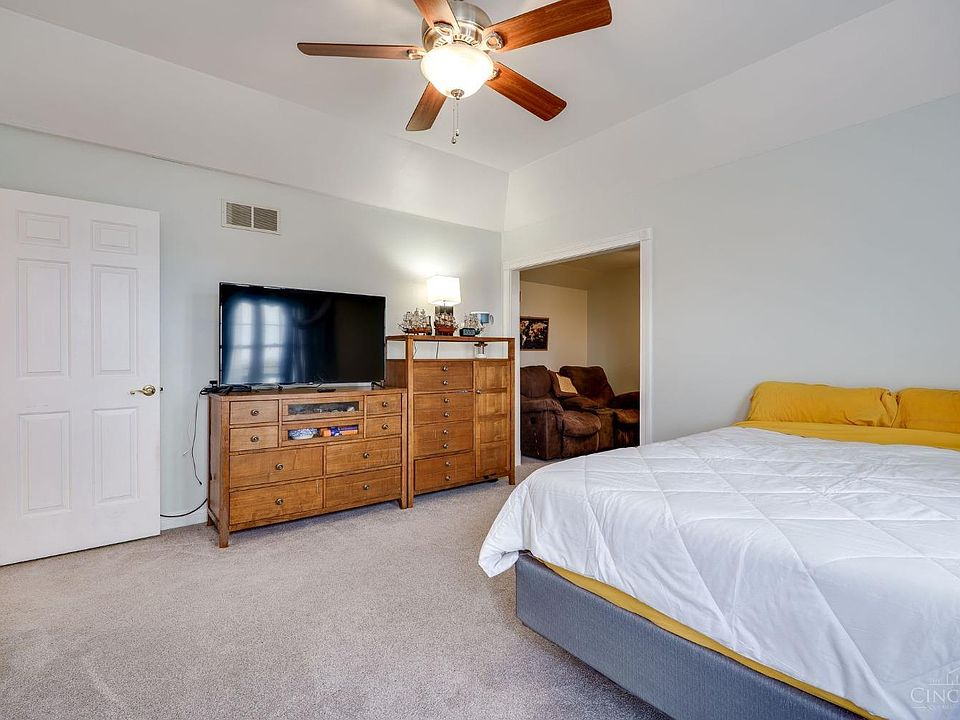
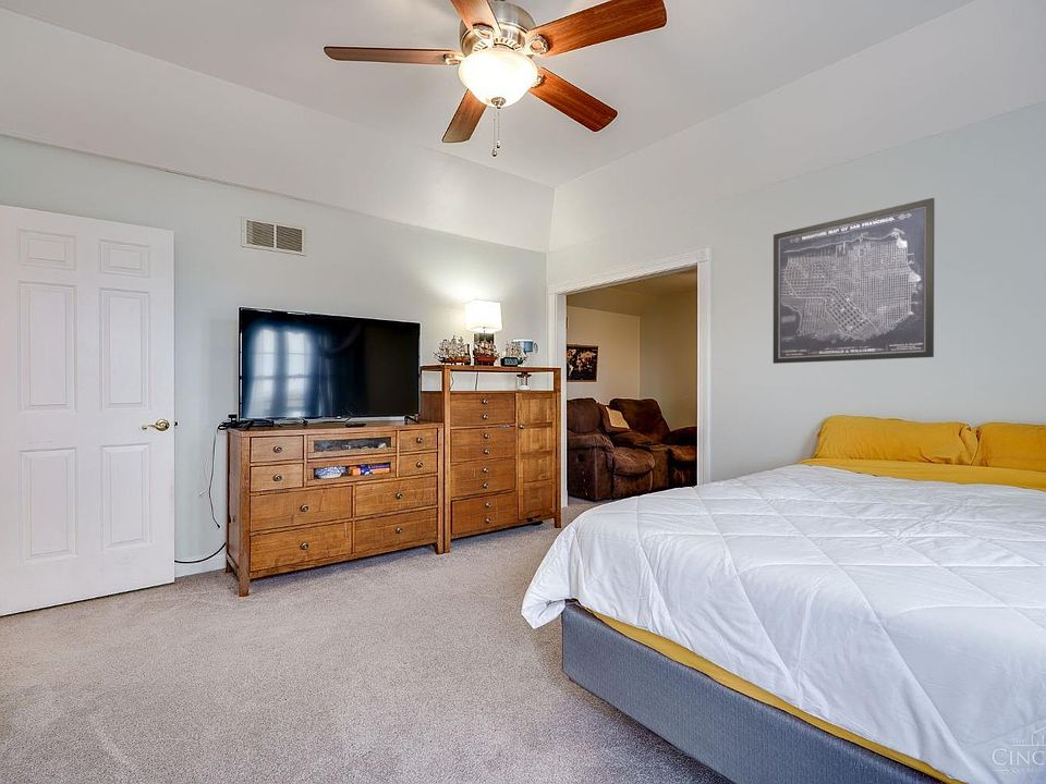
+ wall art (844, 289)
